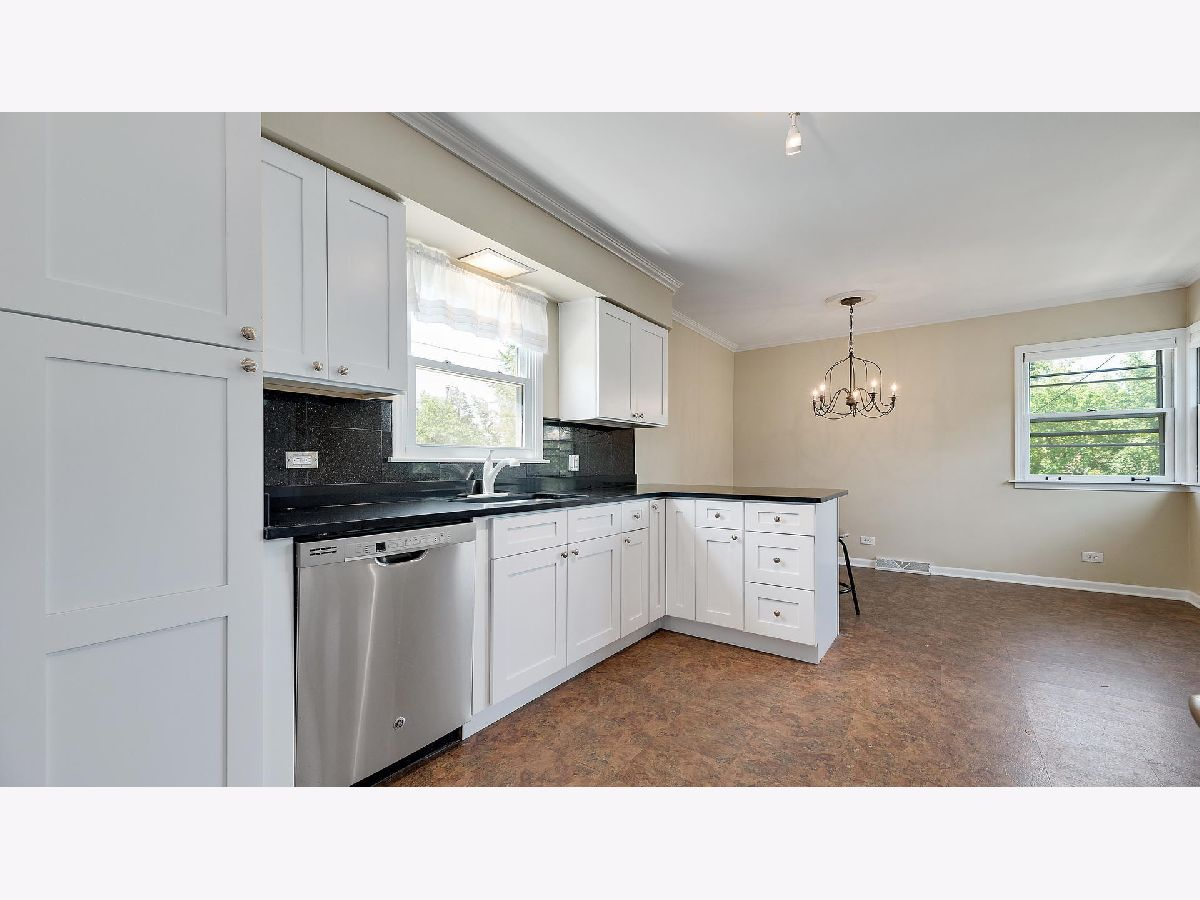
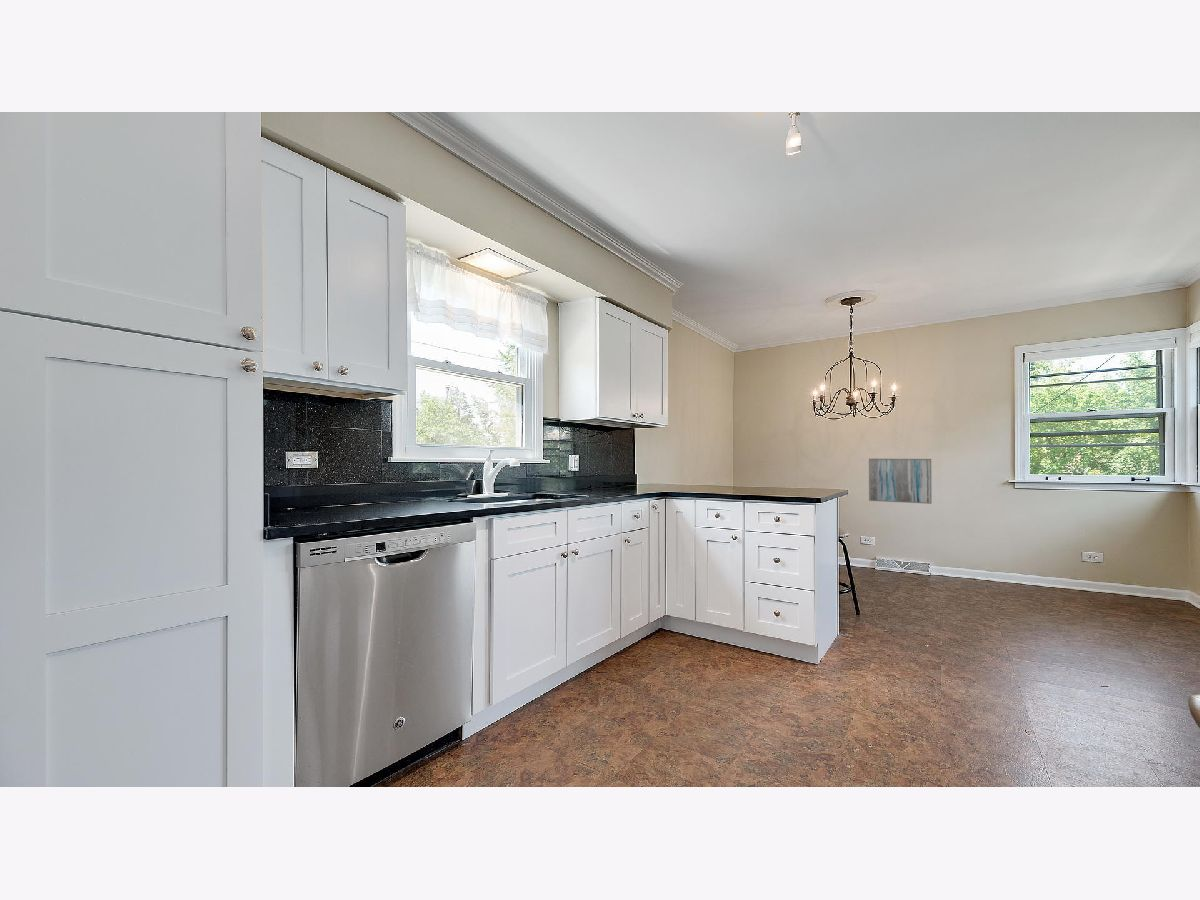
+ wall art (899, 480)
